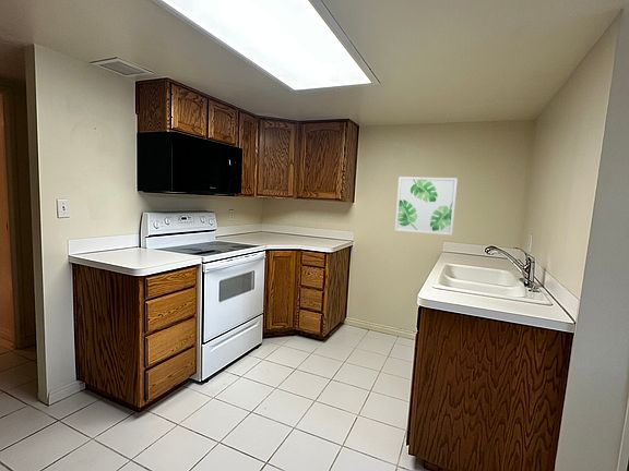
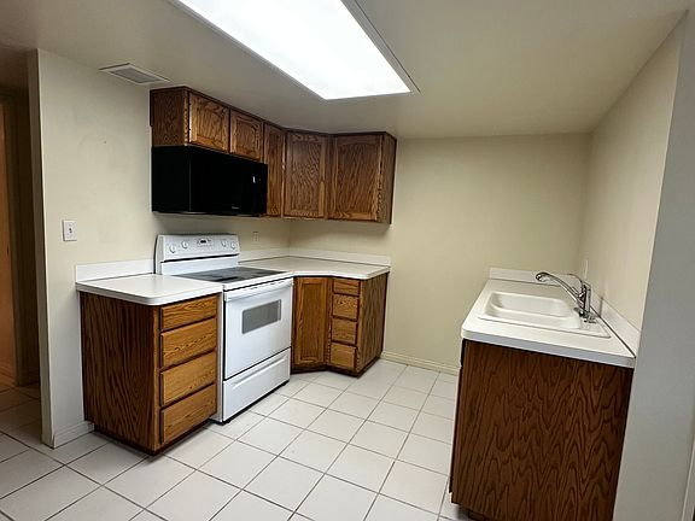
- wall art (425, 205)
